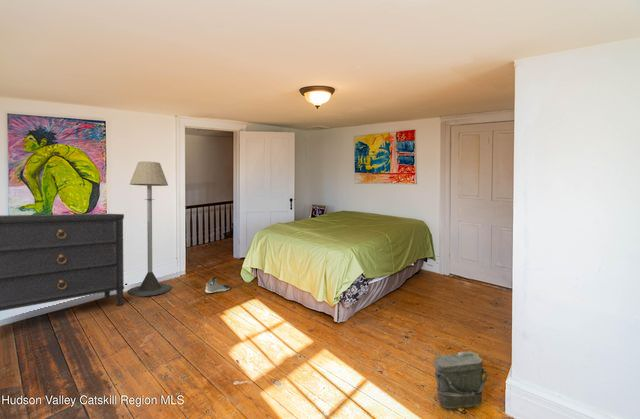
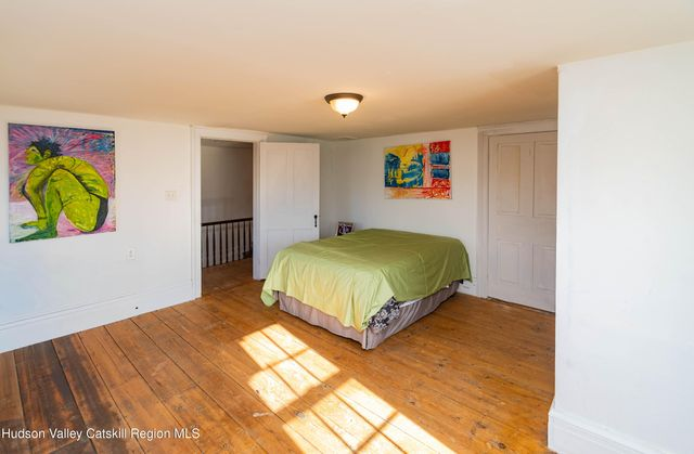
- dresser (55, 266)
- floor lamp (149, 226)
- sneaker (218, 284)
- bag (460, 382)
